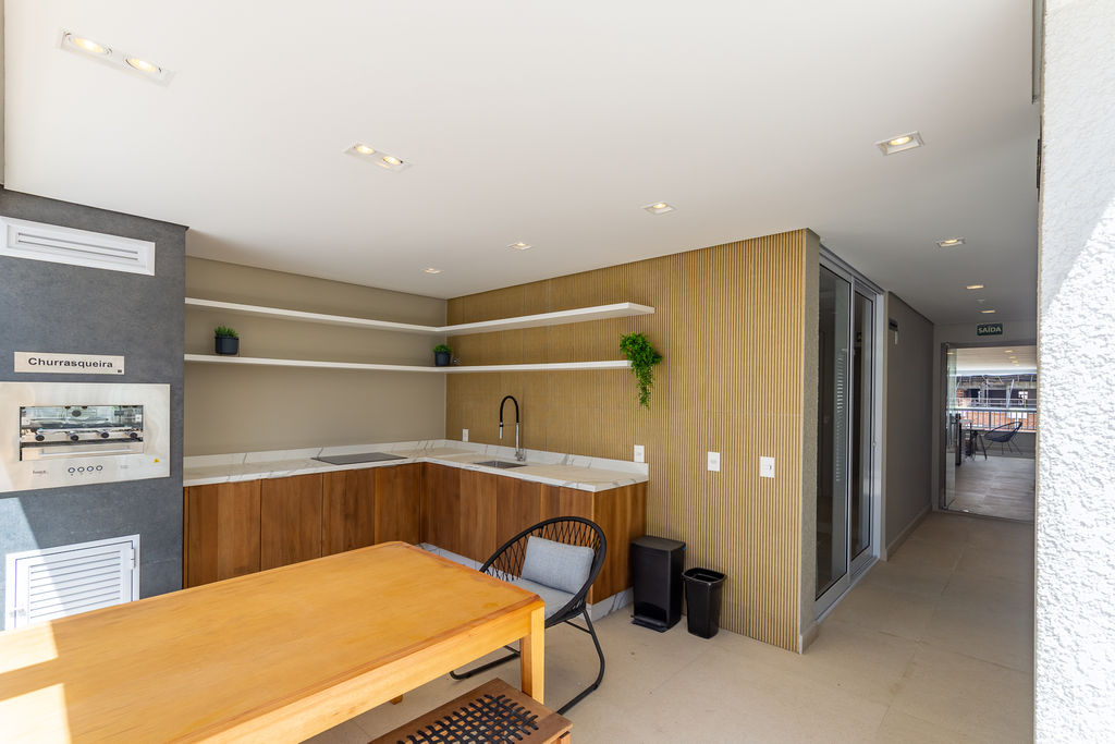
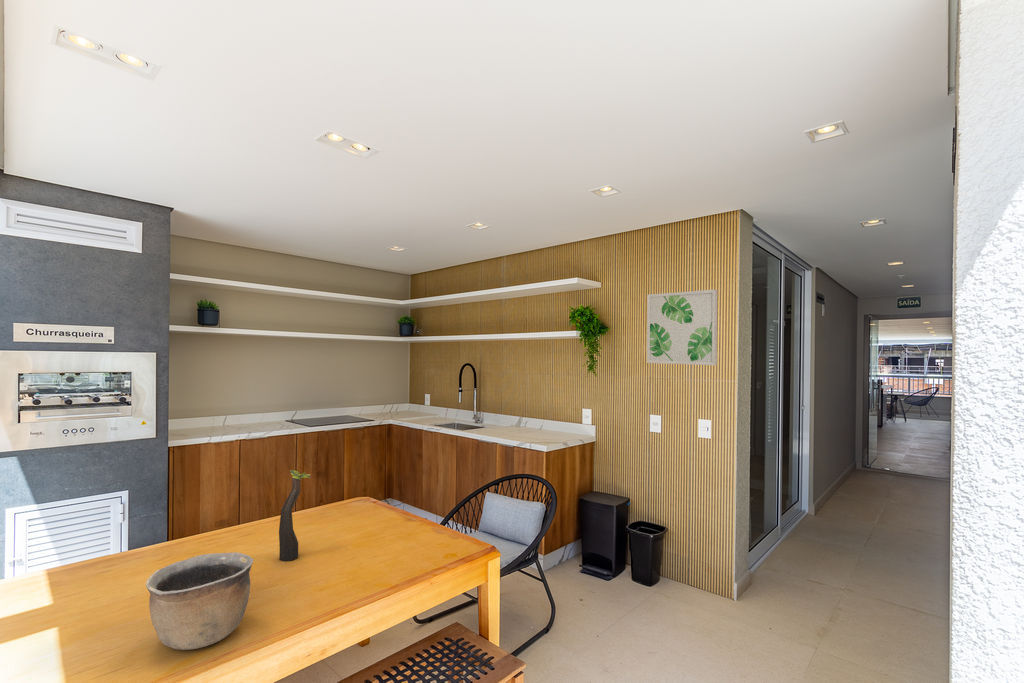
+ plant (291, 511)
+ bowl (201, 601)
+ wall art (680, 328)
